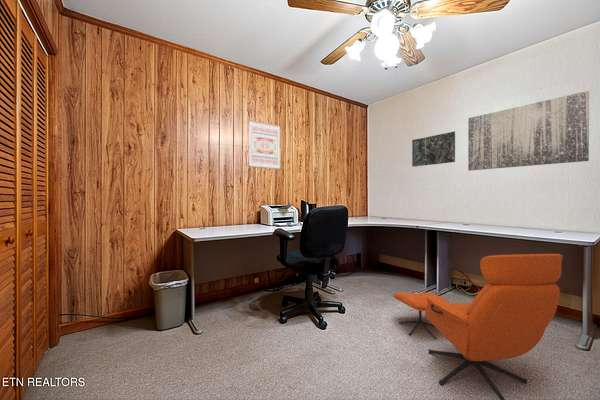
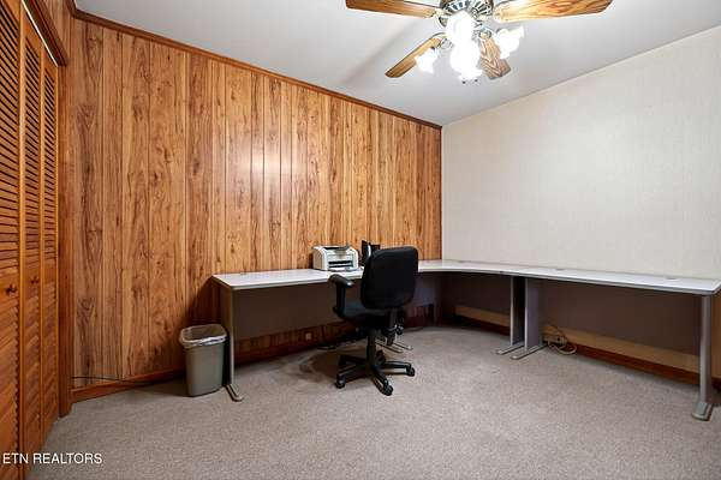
- wall art (520, 136)
- lounge chair (448, 302)
- wall art (265, 145)
- map (432, 150)
